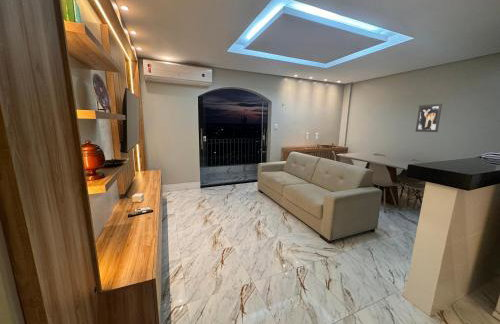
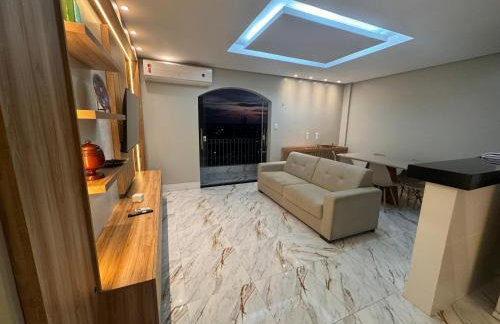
- wall art (428, 118)
